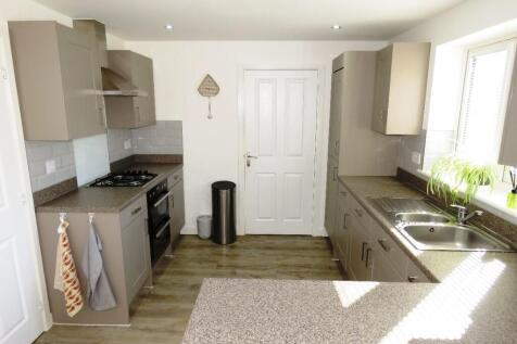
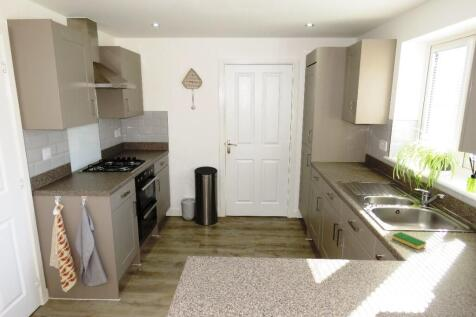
+ dish sponge (408, 240)
